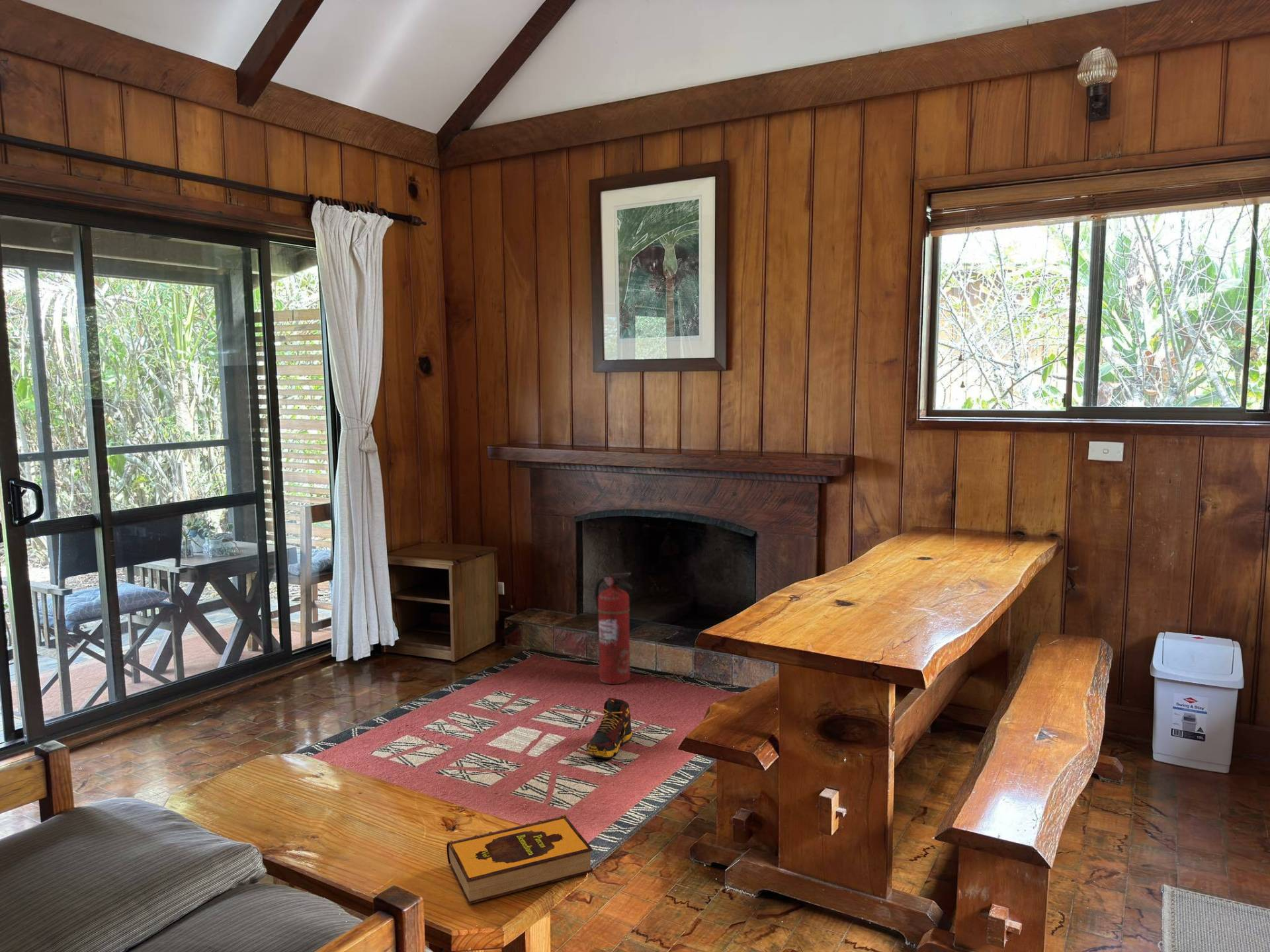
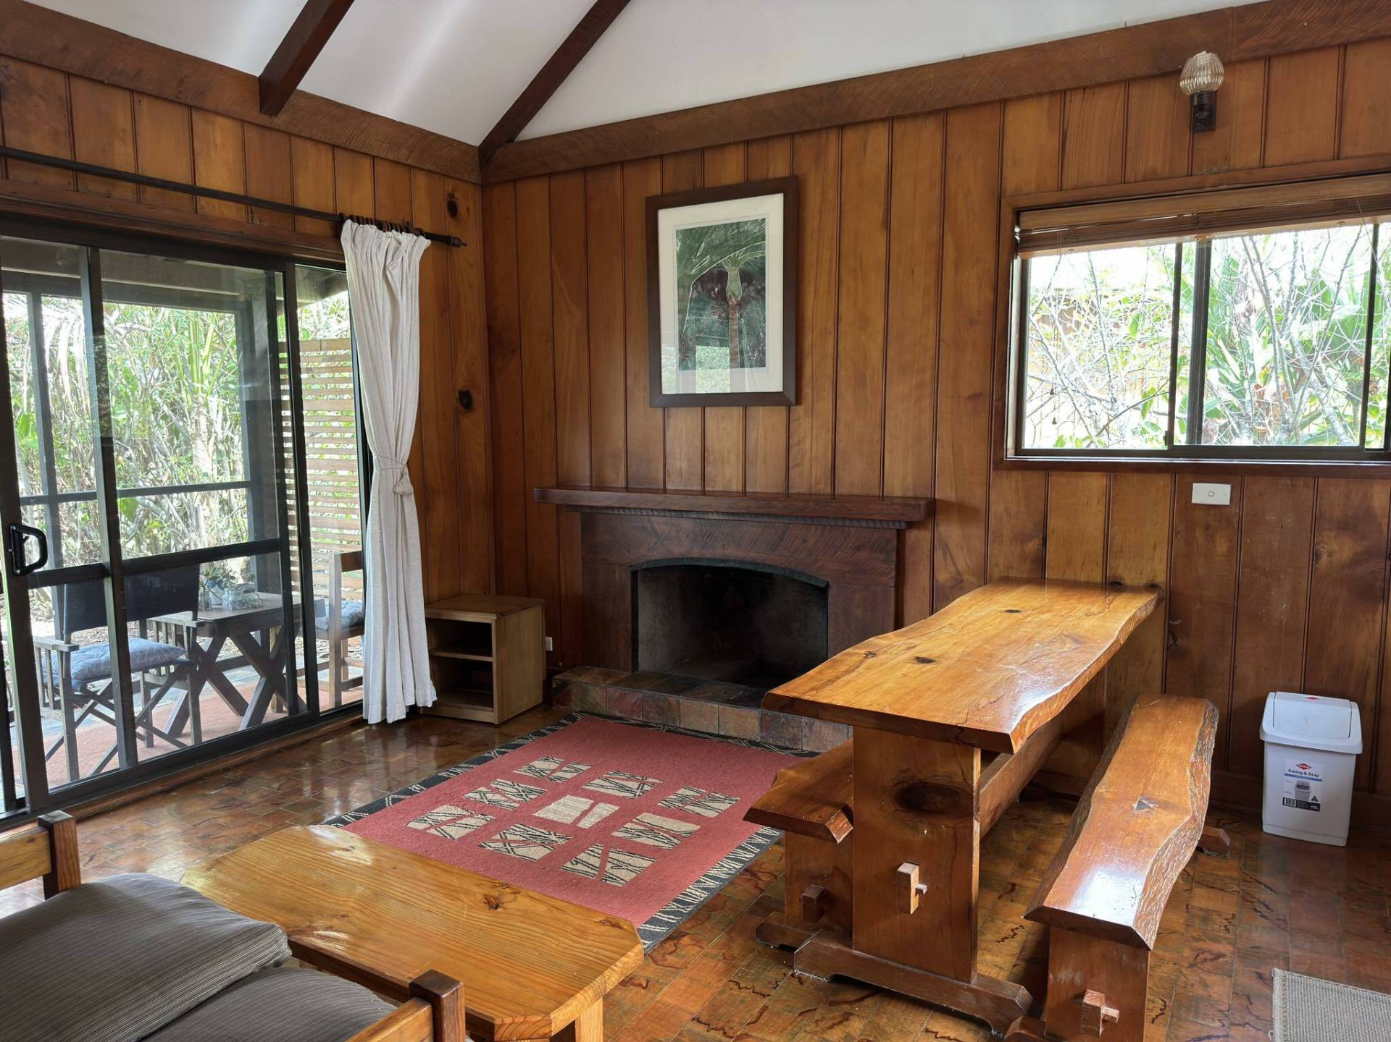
- shoe (610, 724)
- fire extinguisher (613, 625)
- hardback book (519, 854)
